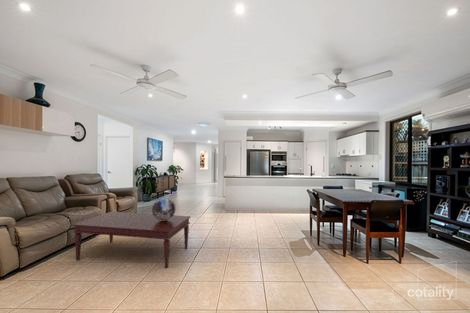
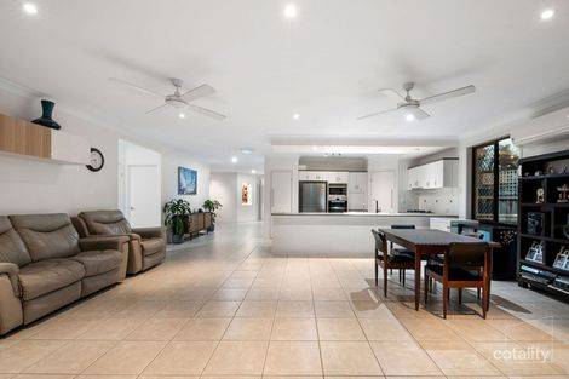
- decorative sphere (163, 209)
- coffee table (135, 236)
